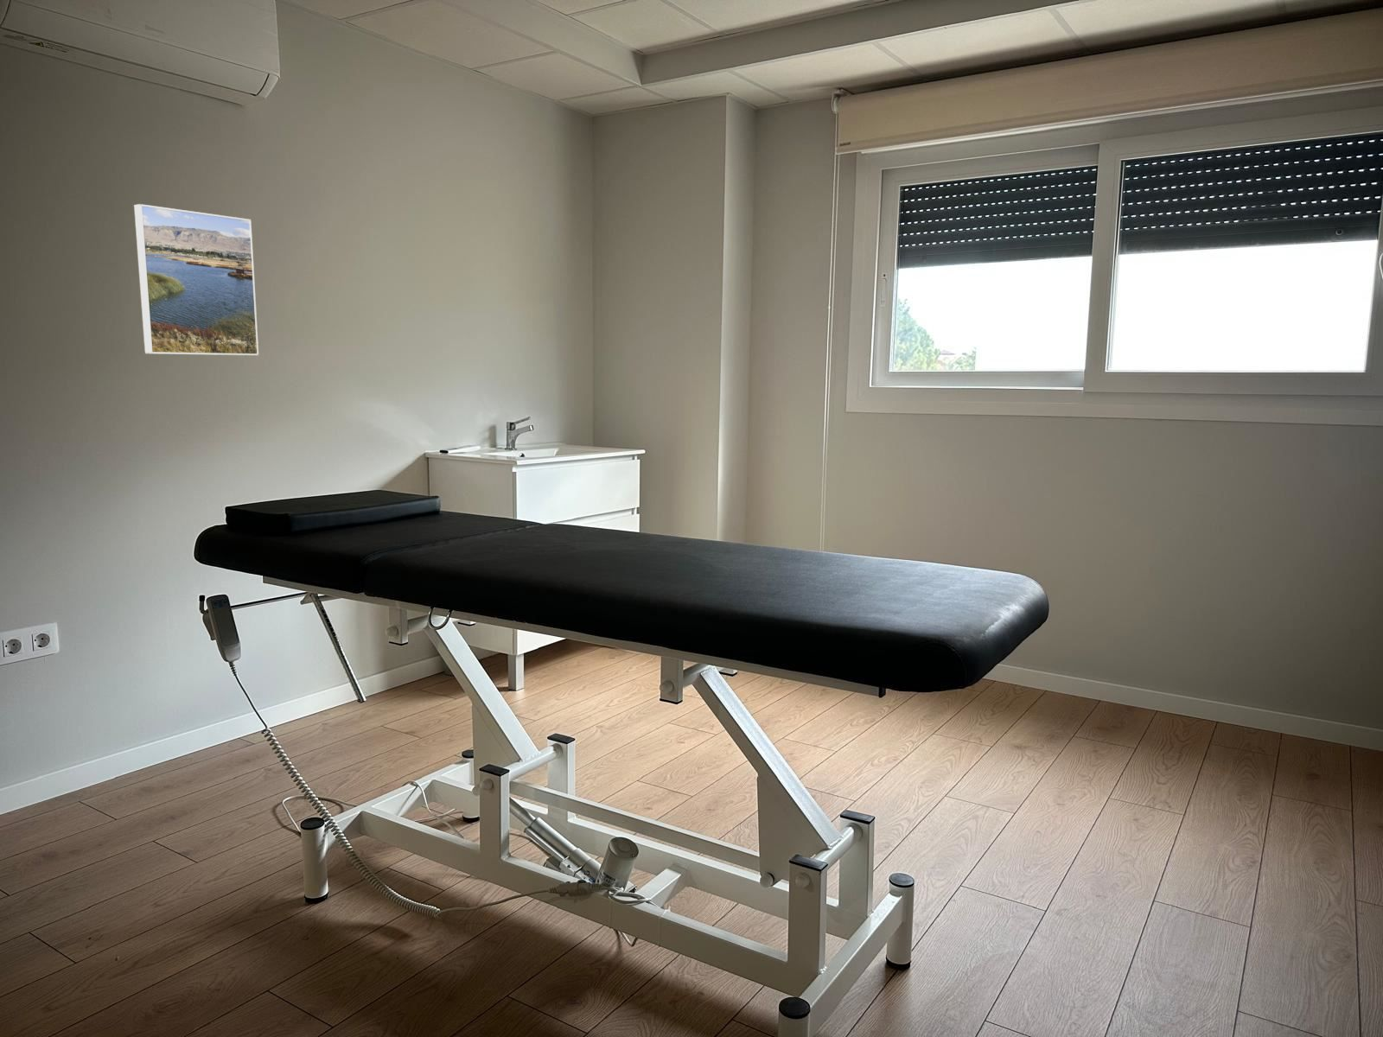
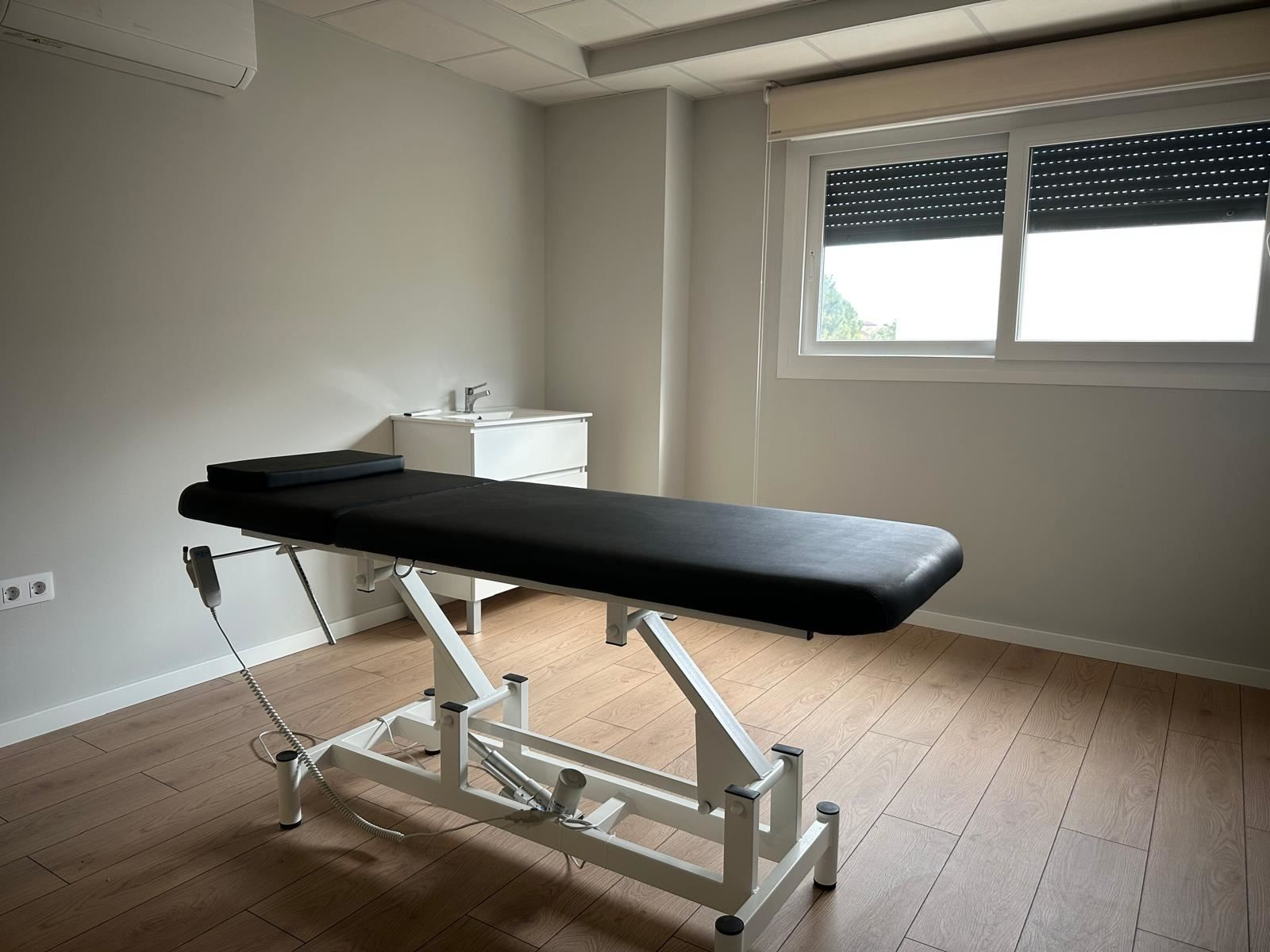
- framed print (199, 284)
